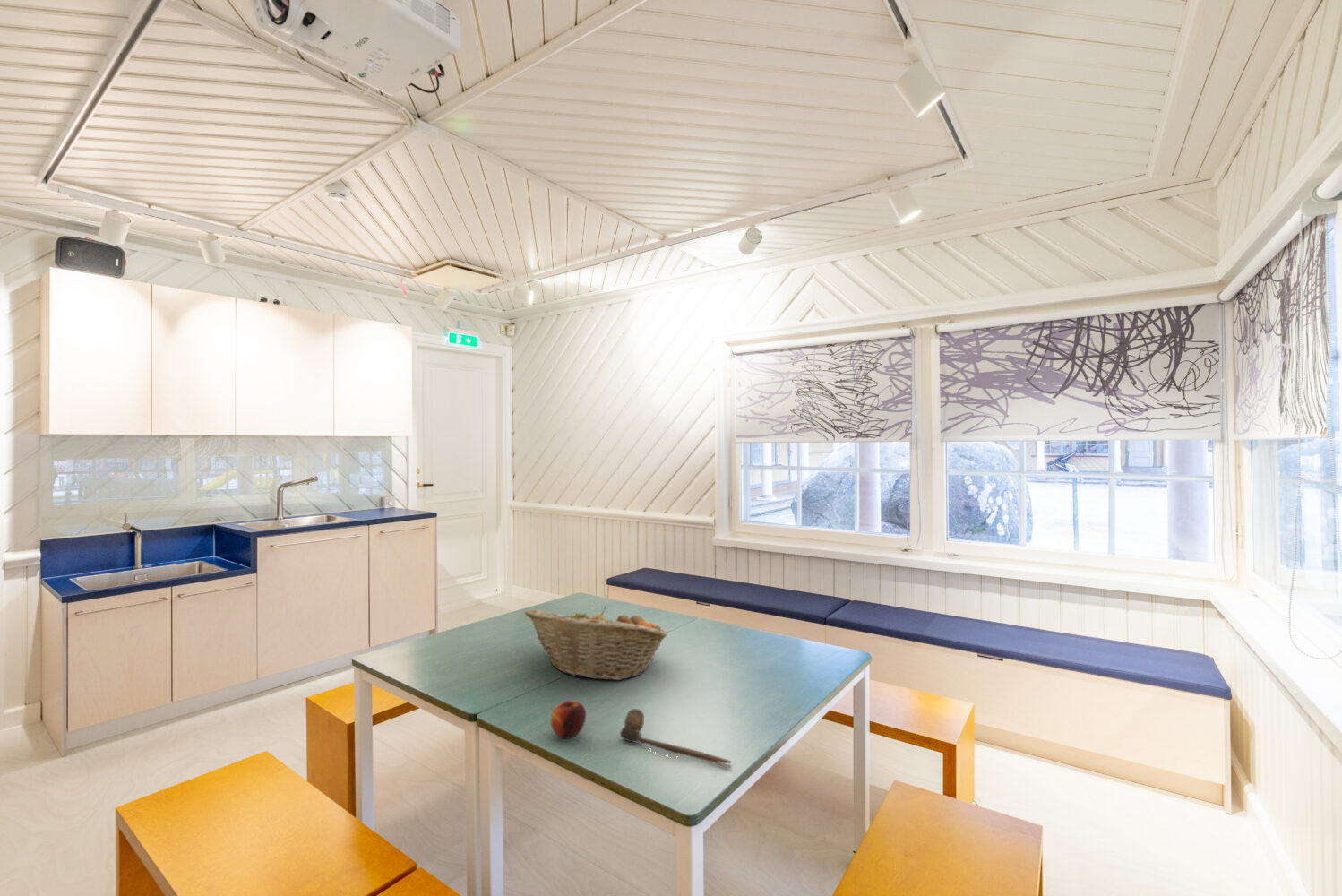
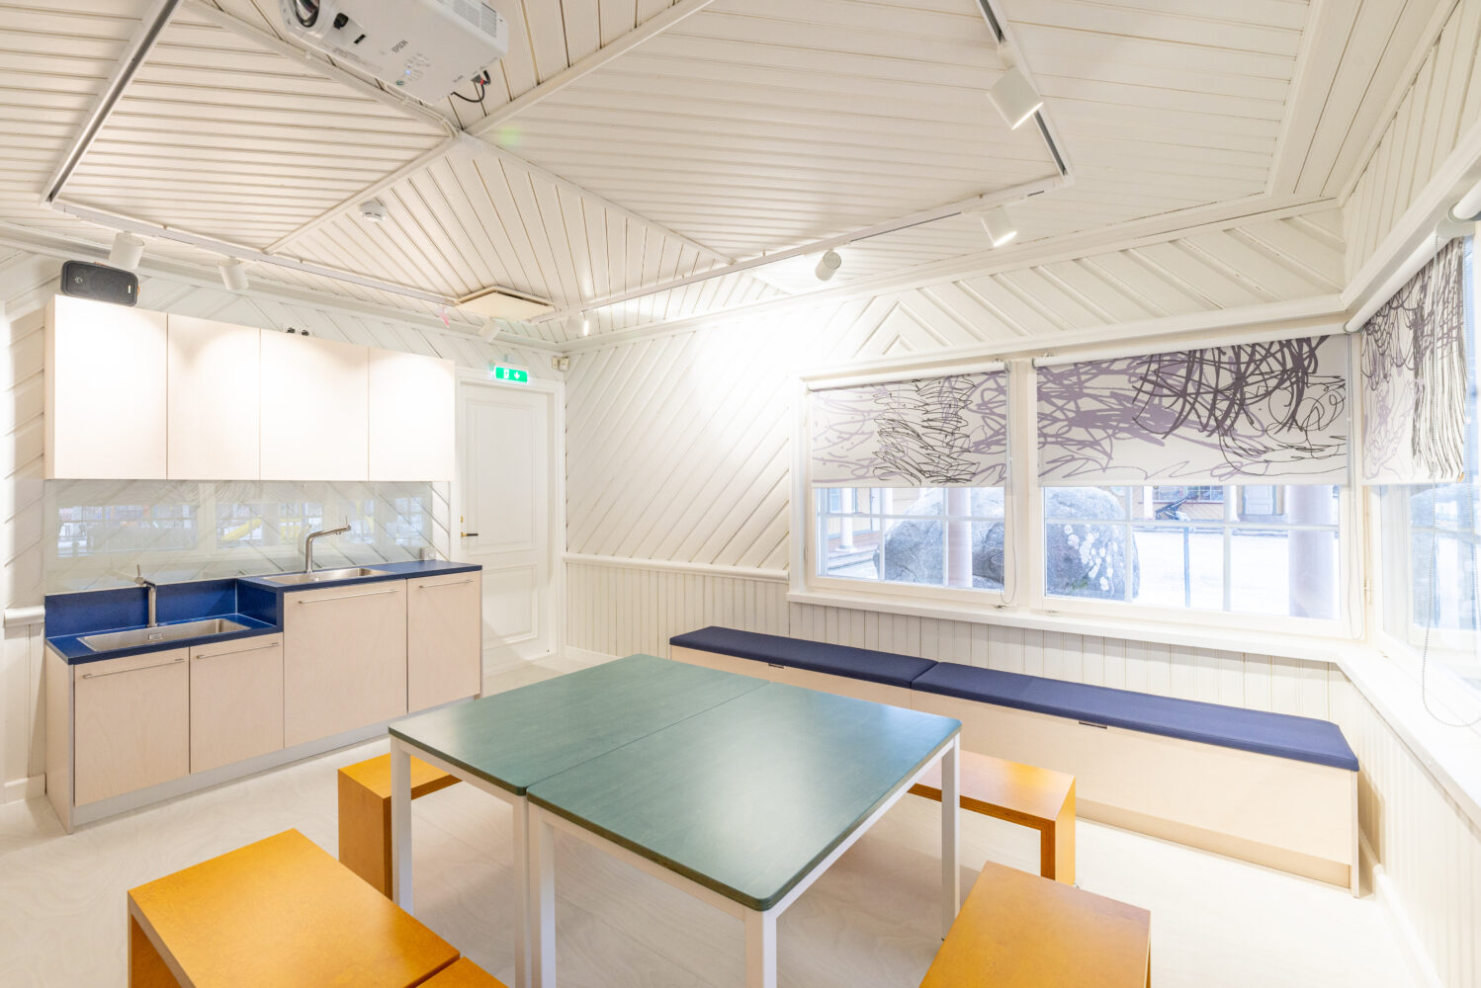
- fruit basket (596, 633)
- spoon (672, 745)
- apple (568, 719)
